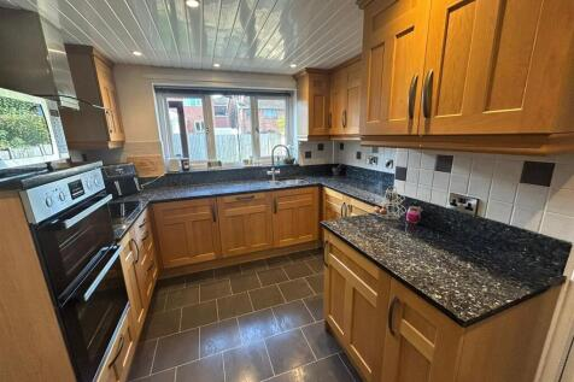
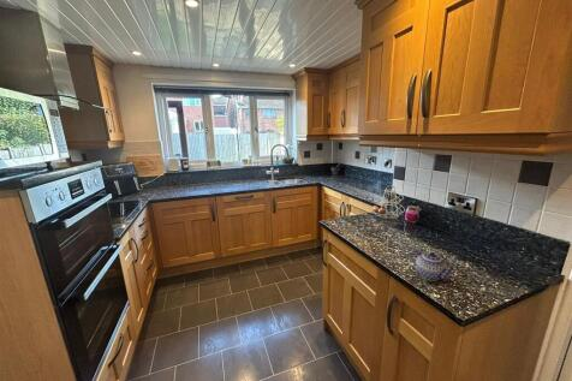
+ teapot (430, 264)
